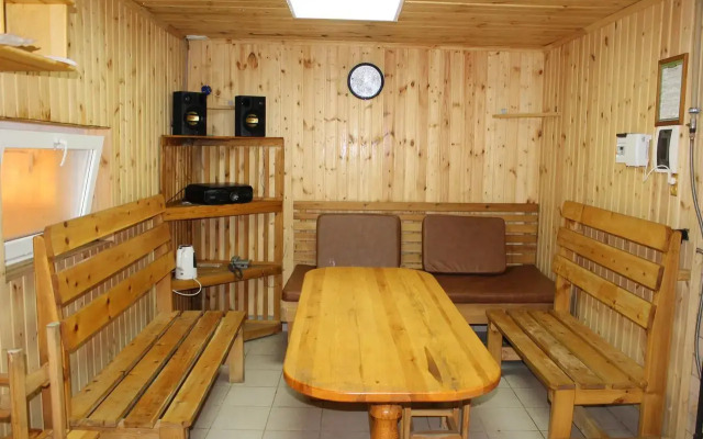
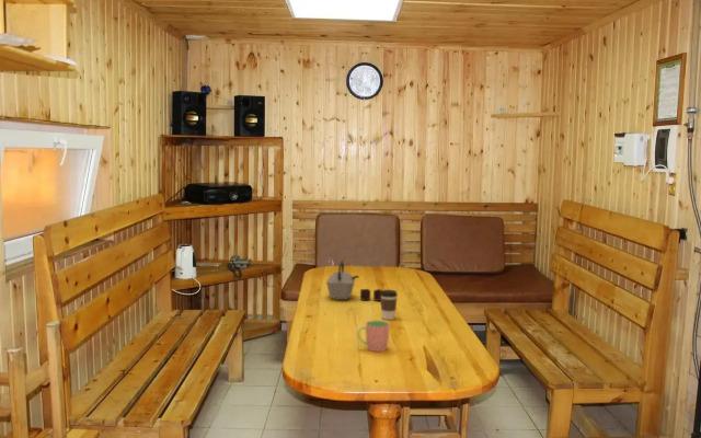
+ cup (372, 336)
+ kettle (354, 280)
+ coffee cup (388, 304)
